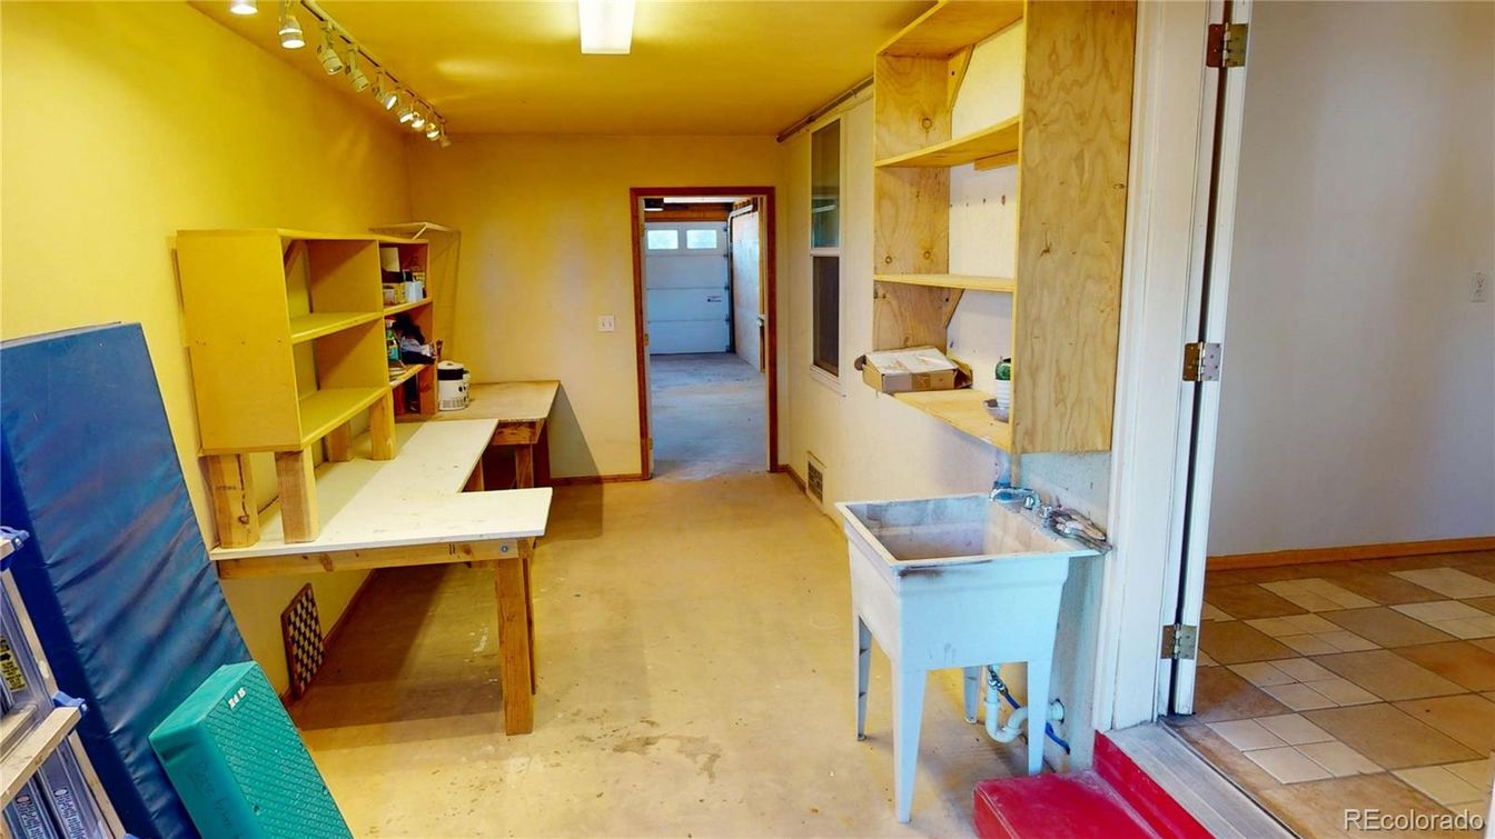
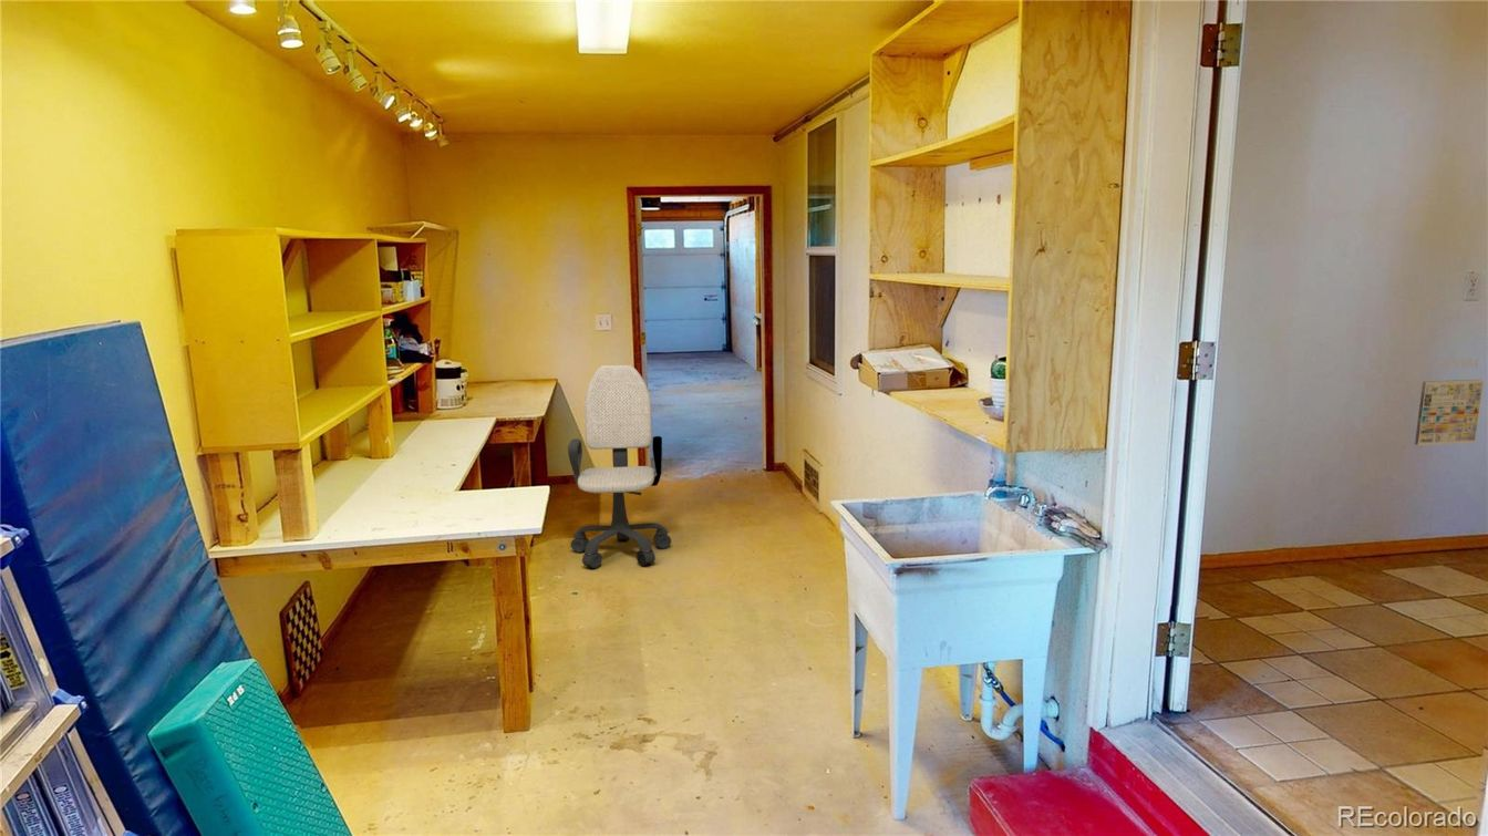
+ office chair (618, 462)
+ calendar (1450, 400)
